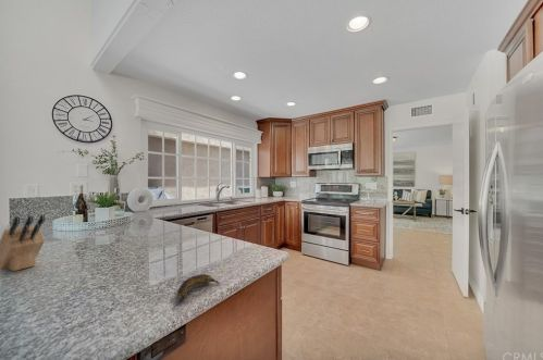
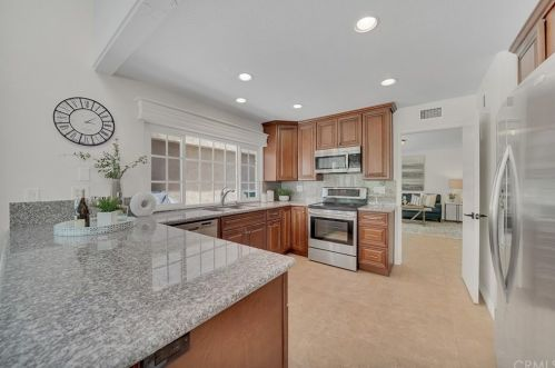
- knife block (18, 239)
- banana (196, 284)
